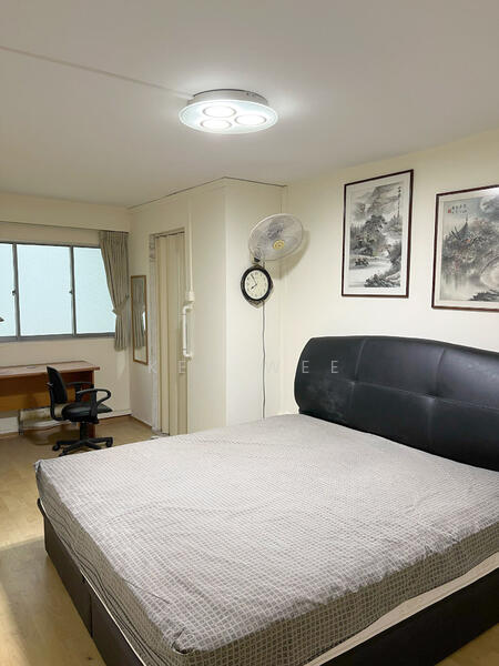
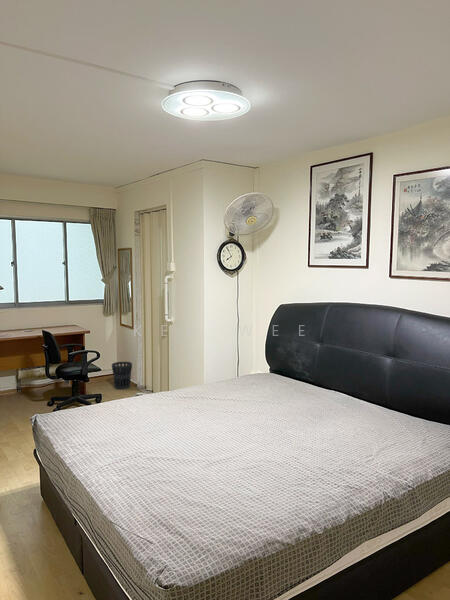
+ wastebasket (122, 375)
